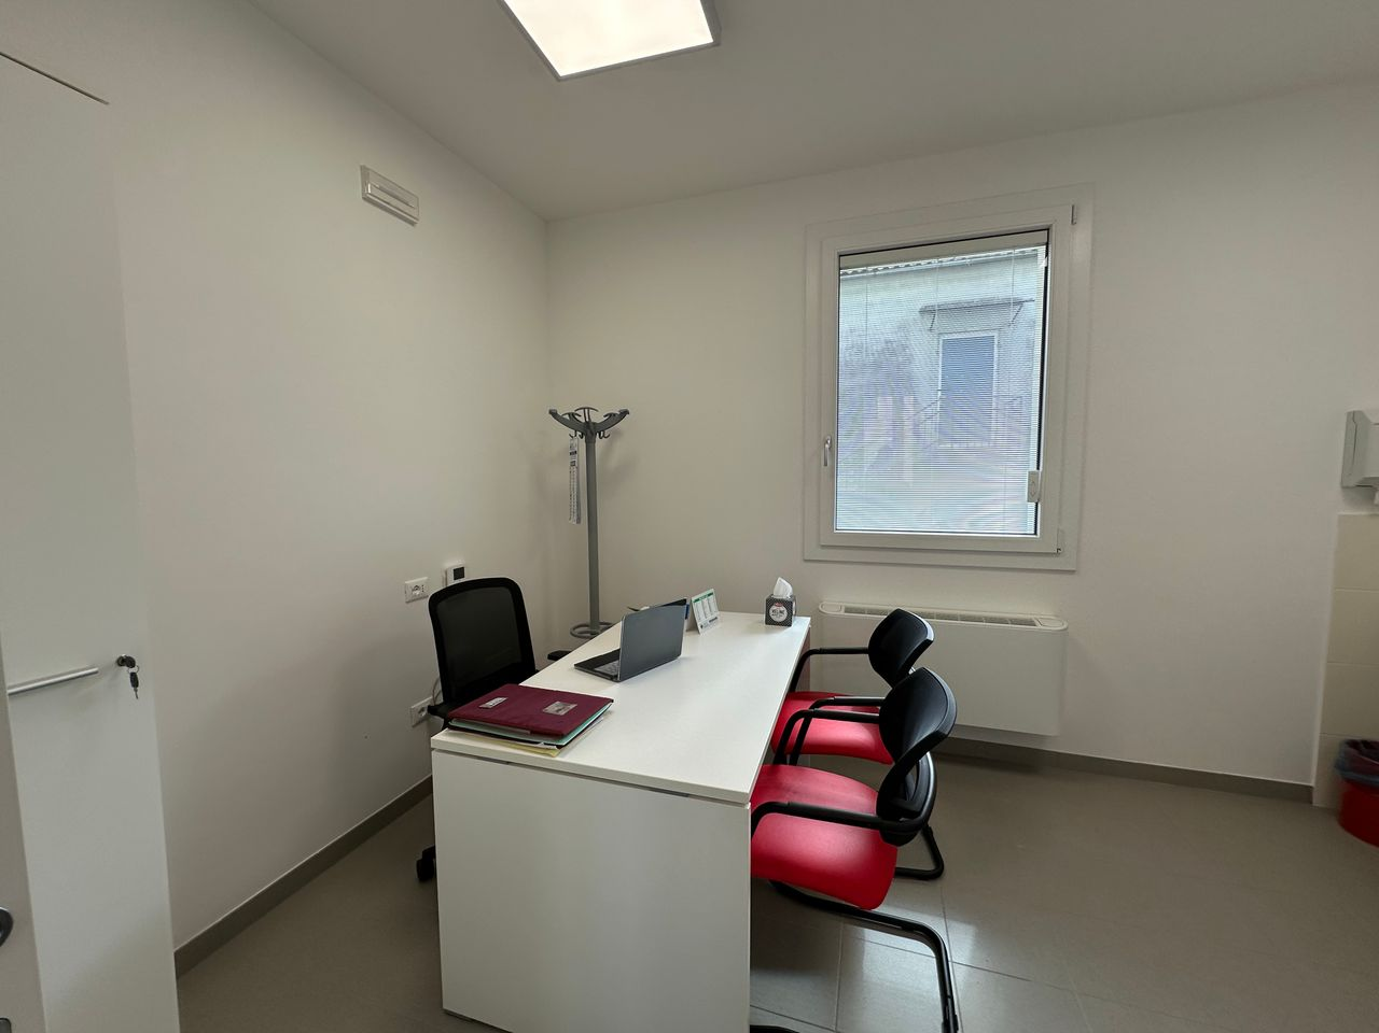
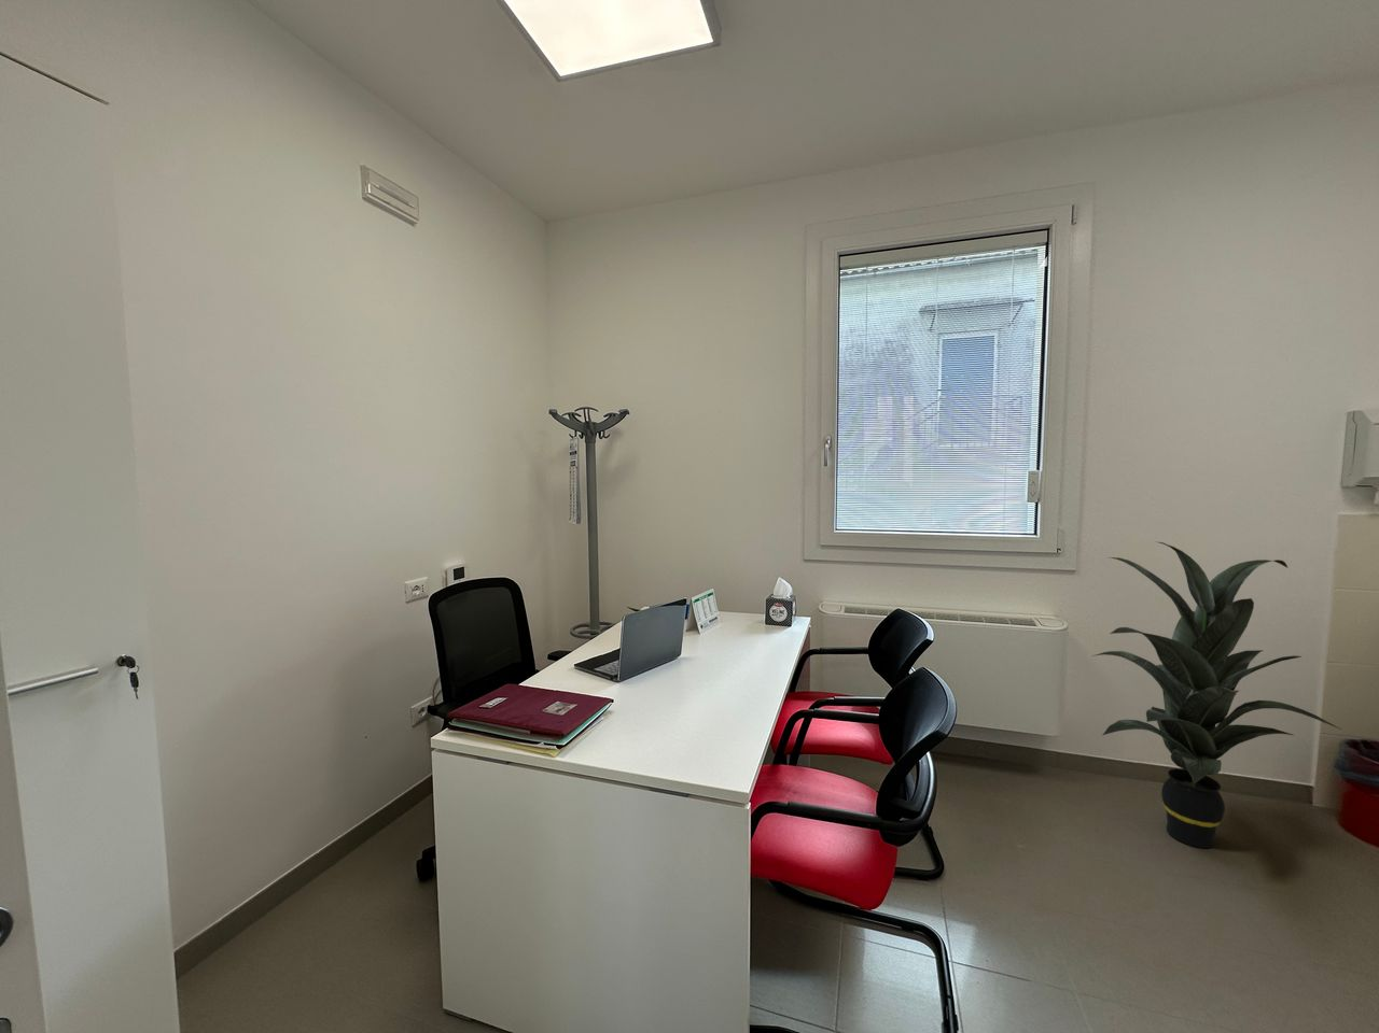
+ indoor plant (1182, 689)
